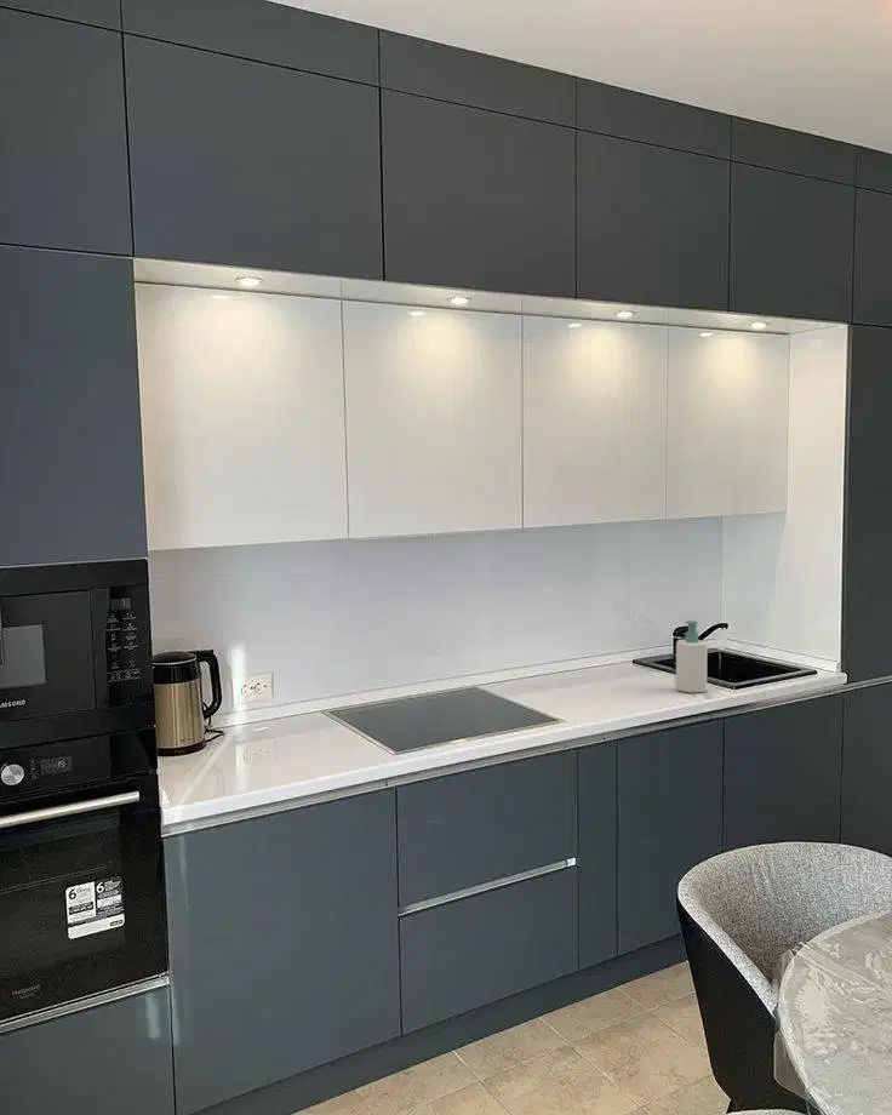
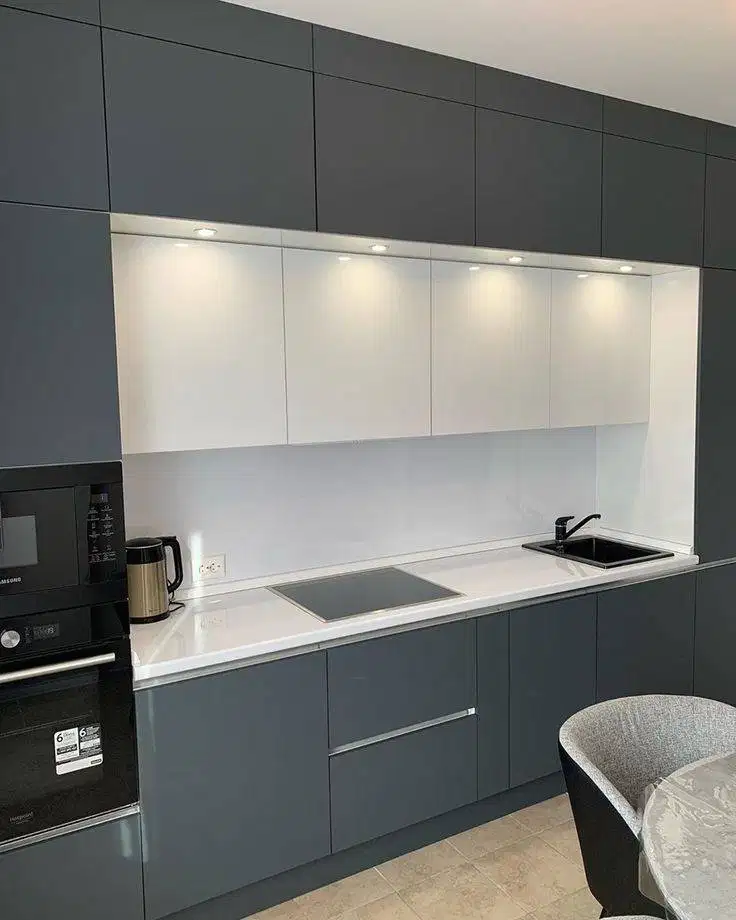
- soap bottle (691, 654)
